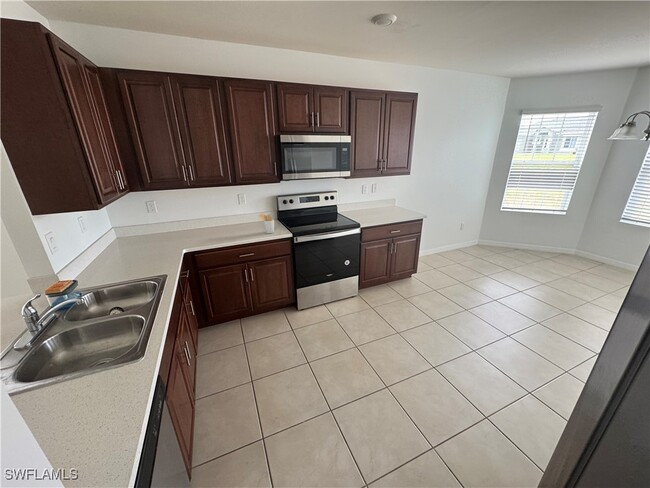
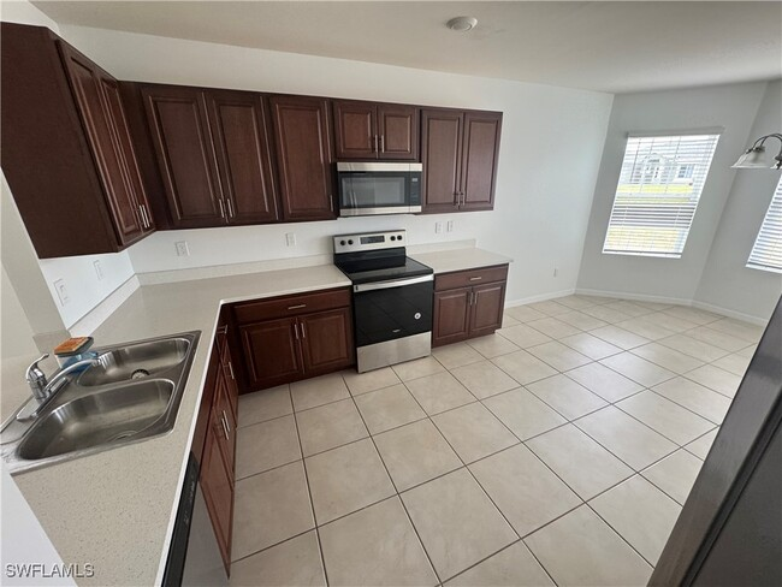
- utensil holder (266, 222)
